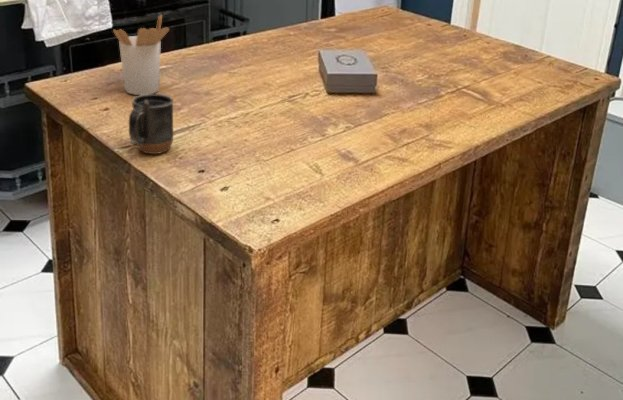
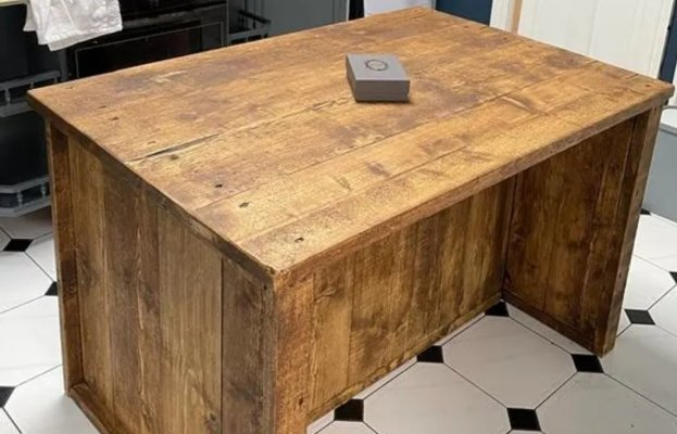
- utensil holder (145, 56)
- mug (147, 123)
